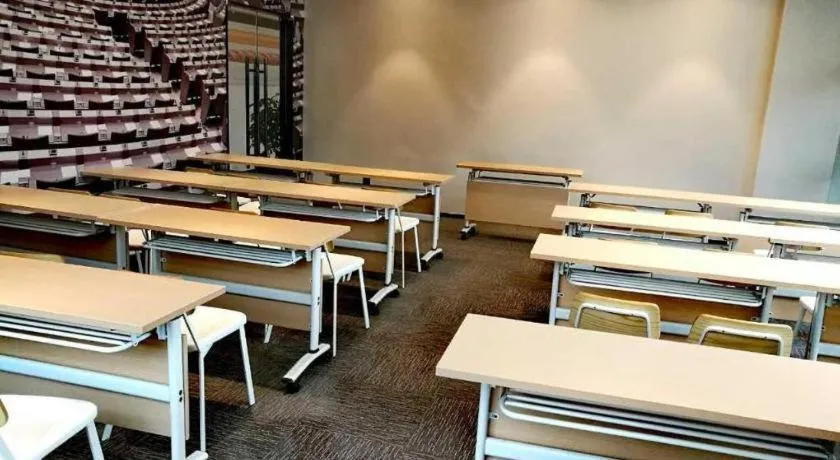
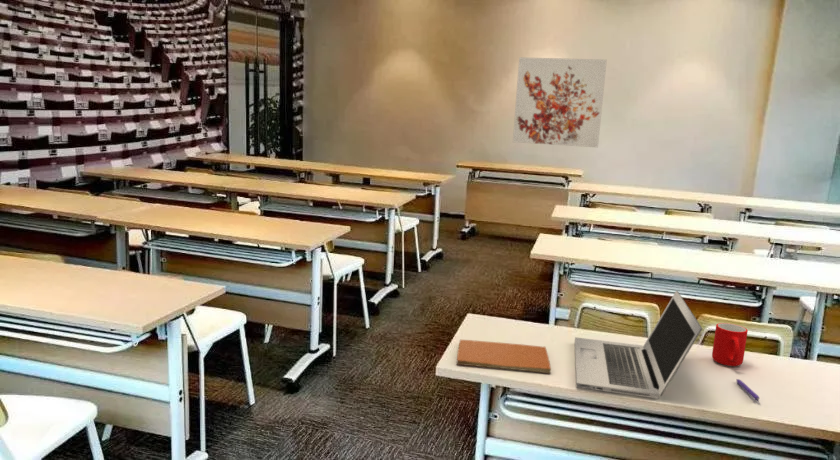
+ pen (747, 388)
+ cup (731, 347)
+ wall art (558, 102)
+ laptop (630, 344)
+ book (502, 354)
